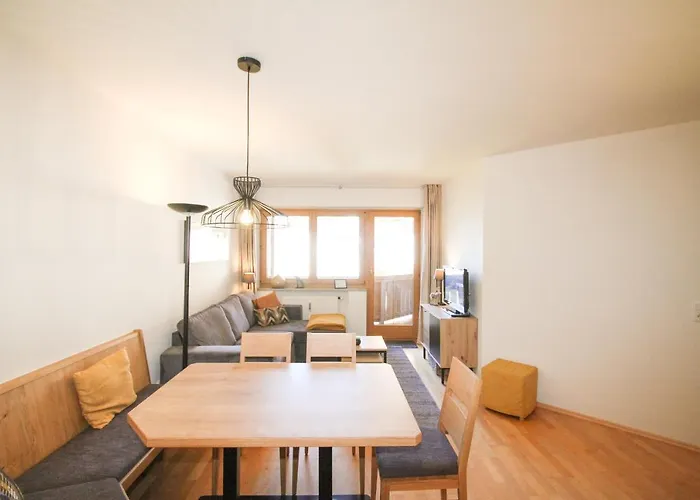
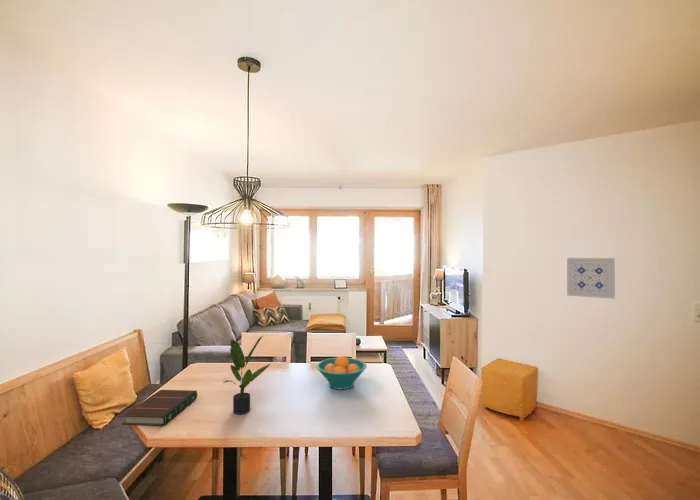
+ book (162, 406)
+ fruit bowl (341, 370)
+ potted plant (247, 371)
+ wall art (590, 277)
